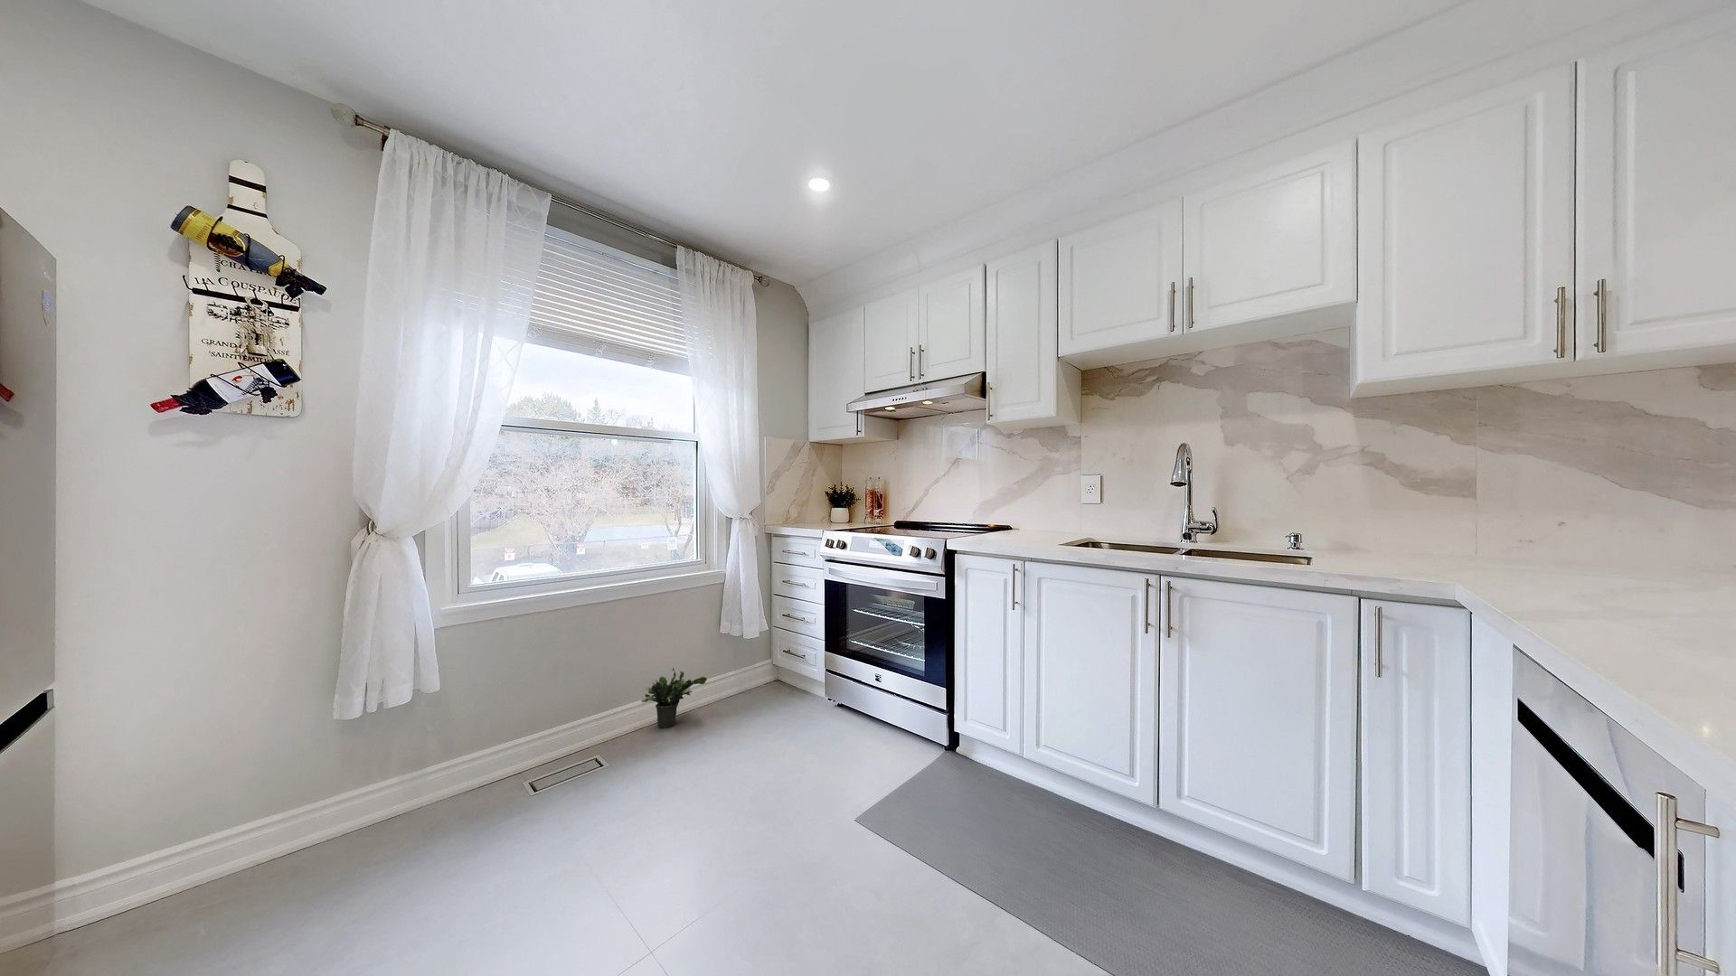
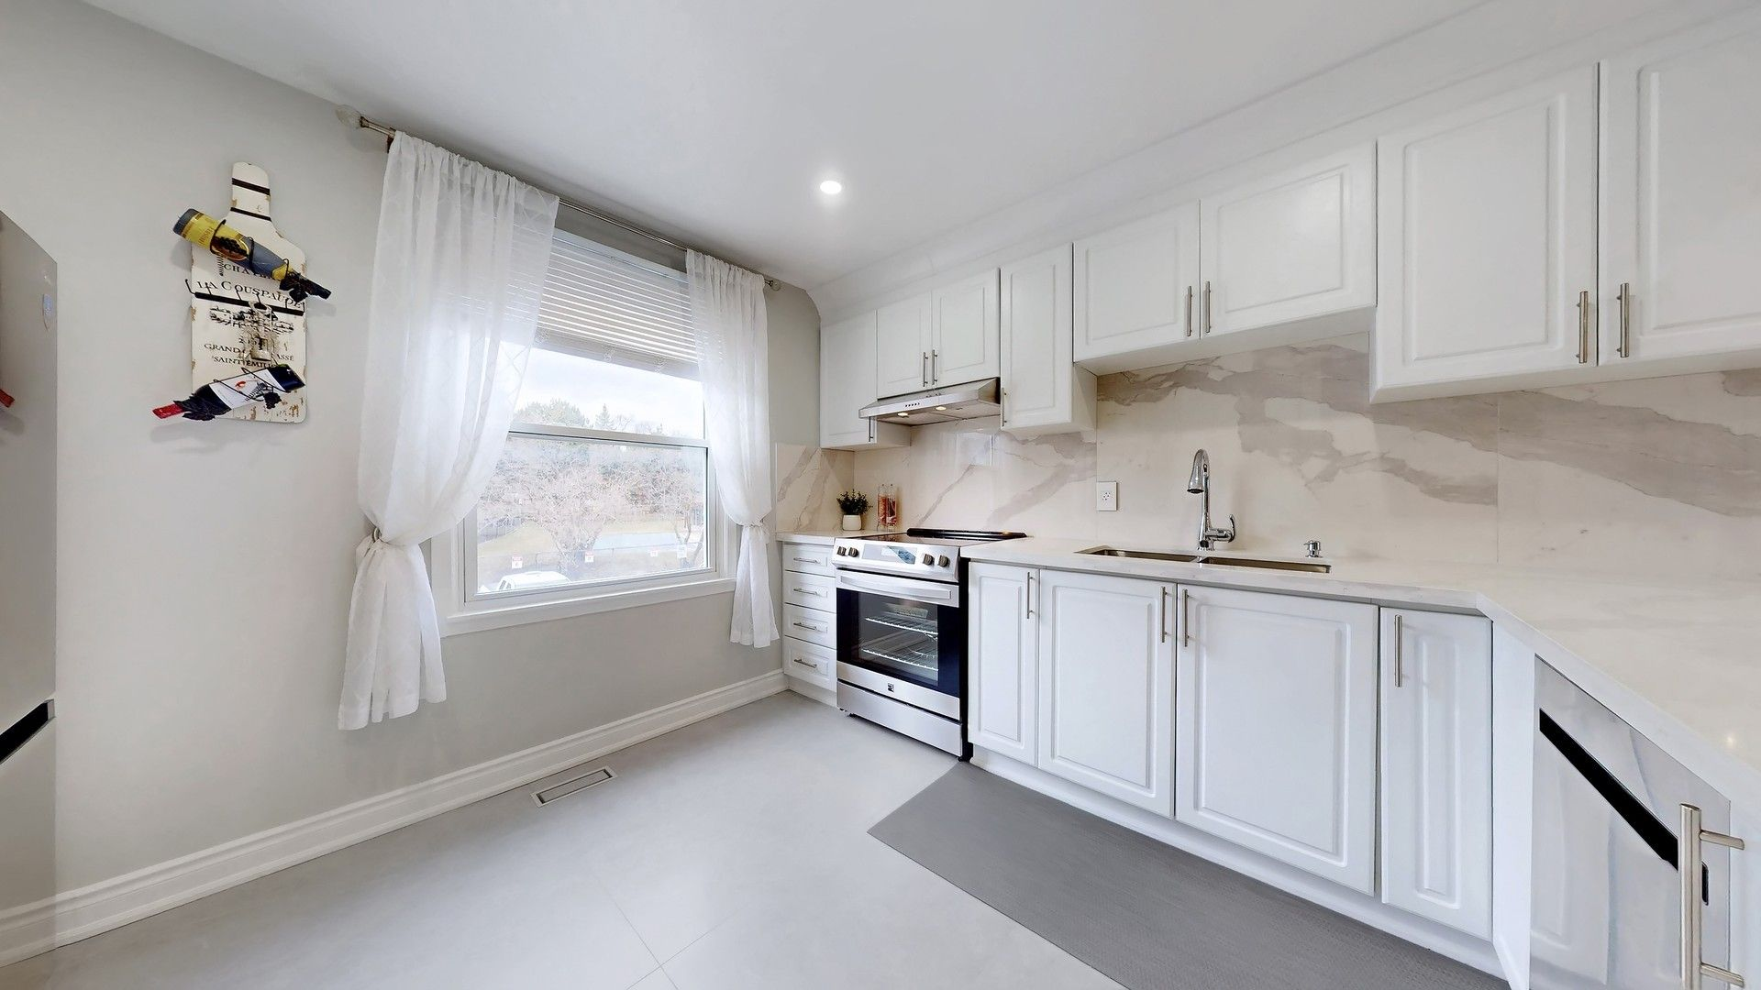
- potted plant (677, 694)
